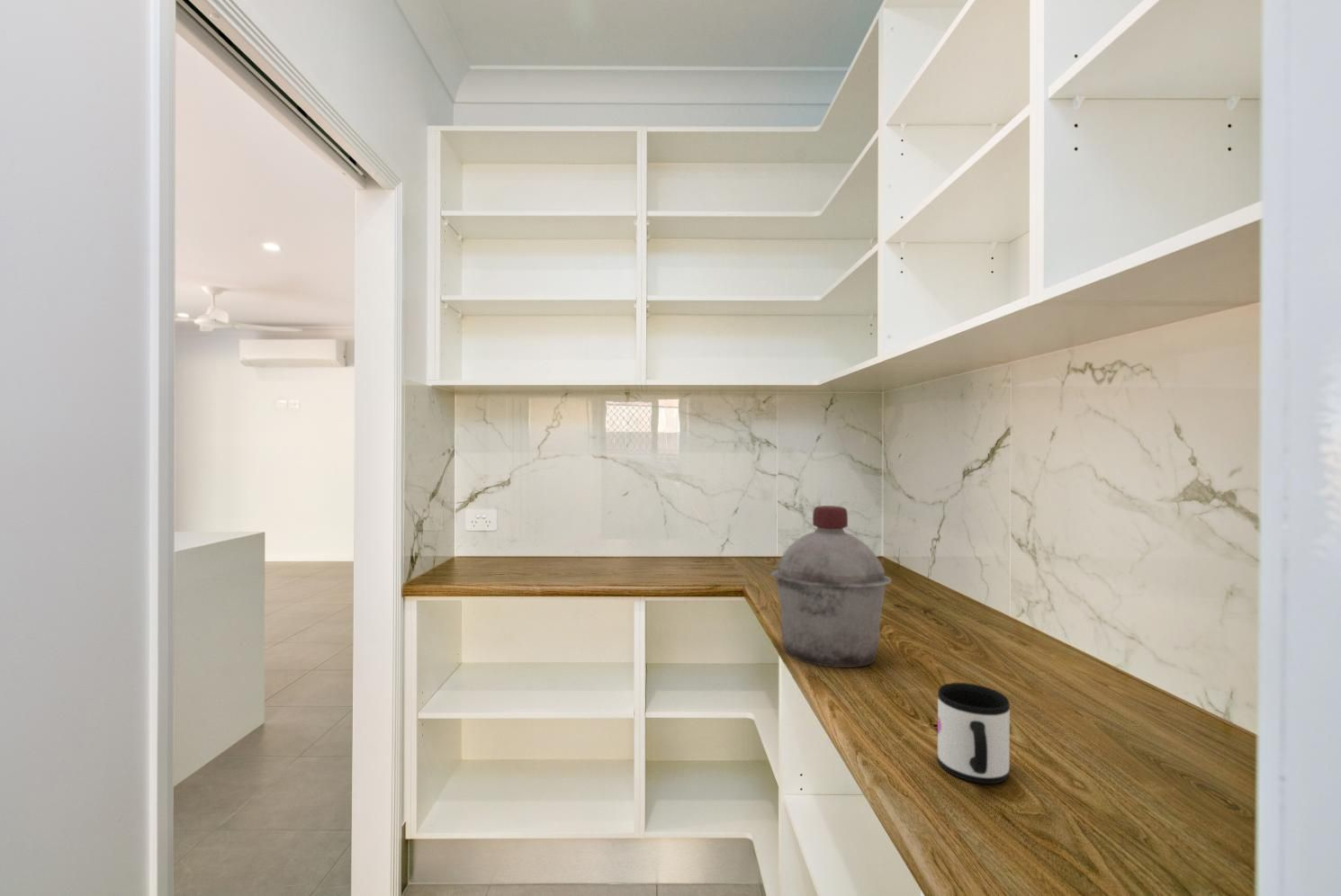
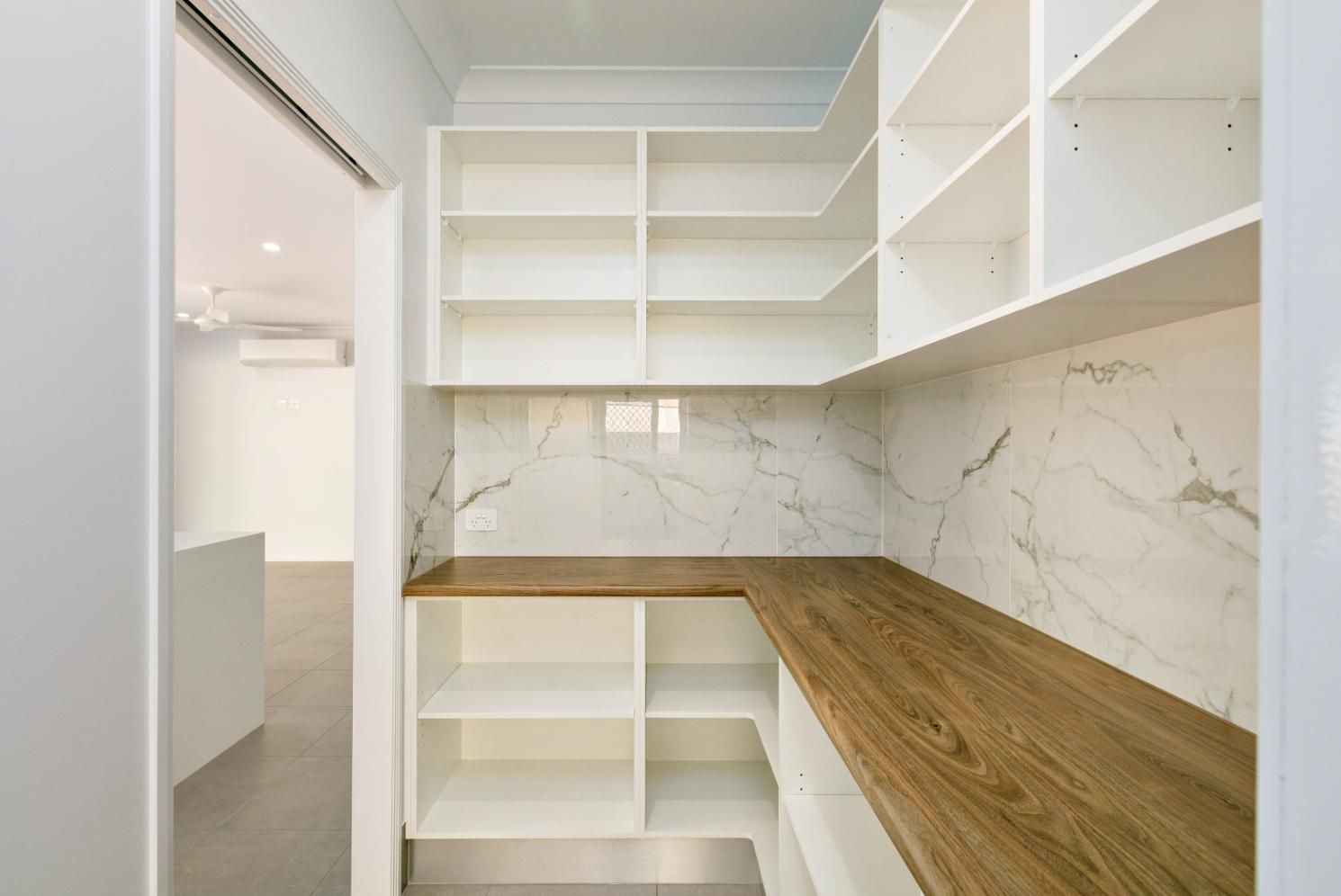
- mug (974, 736)
- canister (829, 580)
